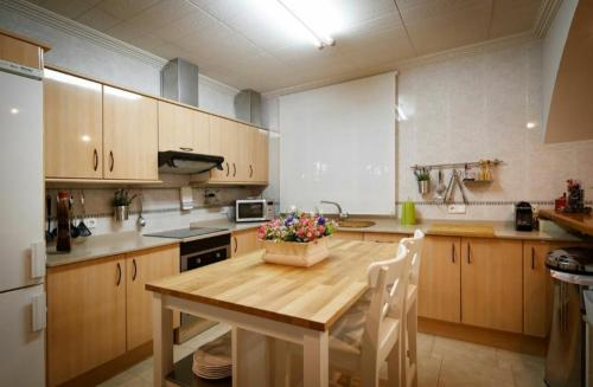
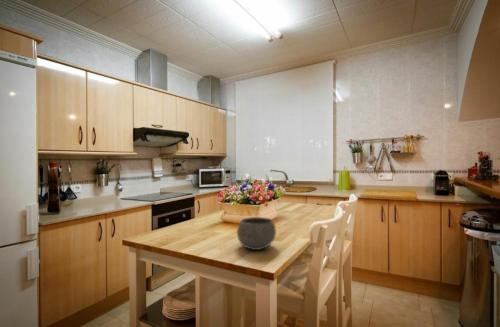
+ bowl (256, 233)
